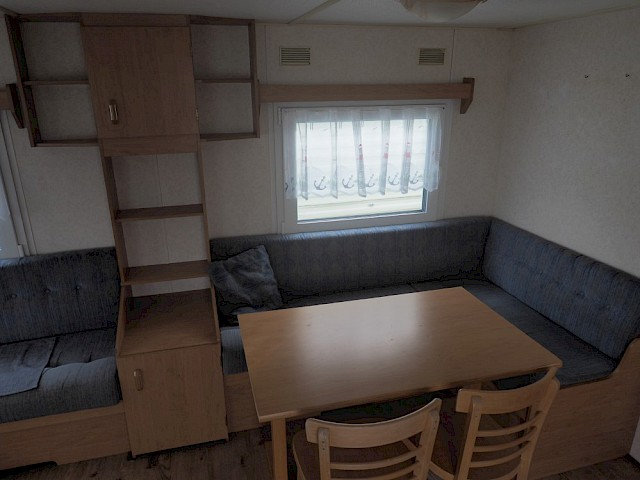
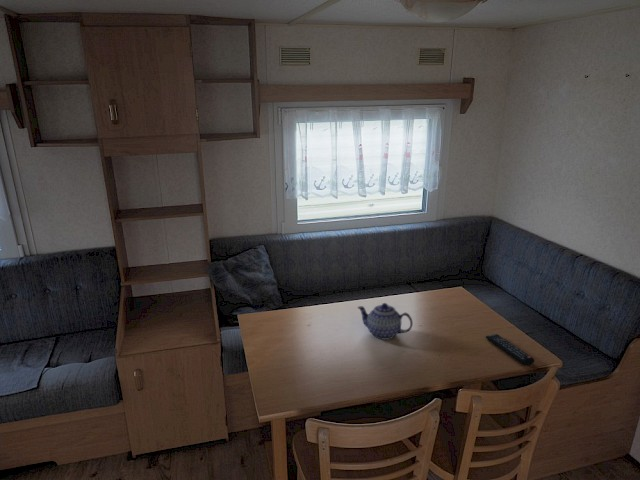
+ teapot (384, 319)
+ remote control (508, 348)
